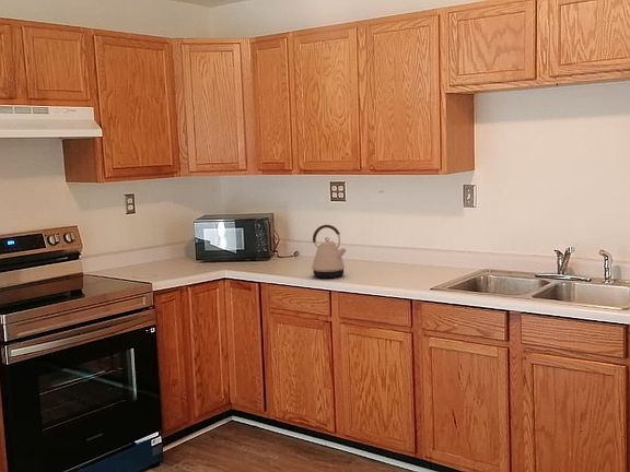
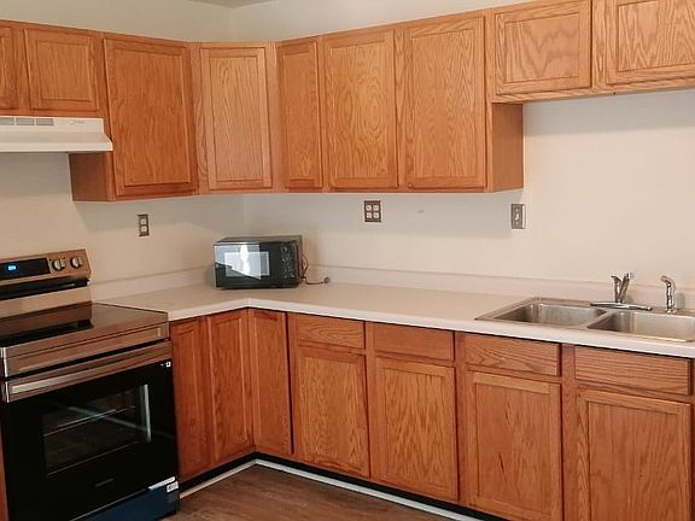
- kettle (328, 250)
